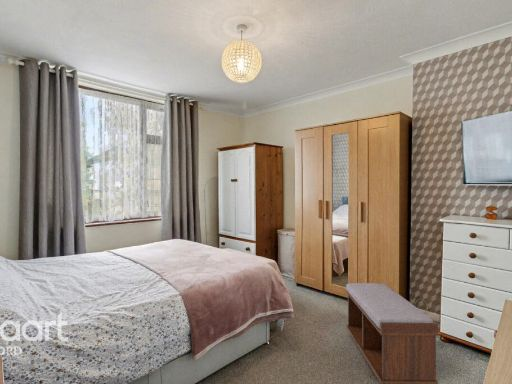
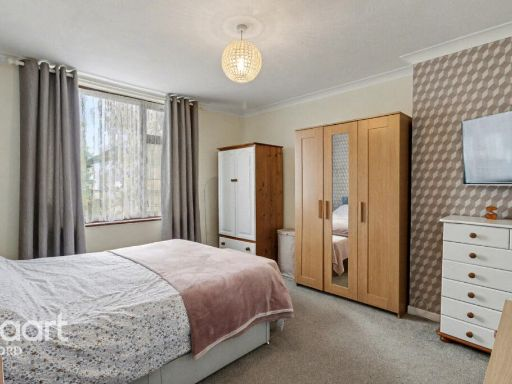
- bench (383, 327)
